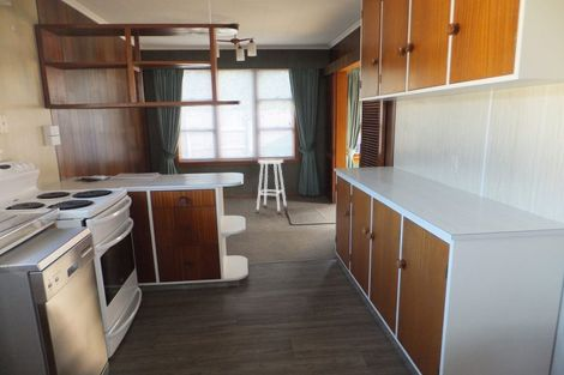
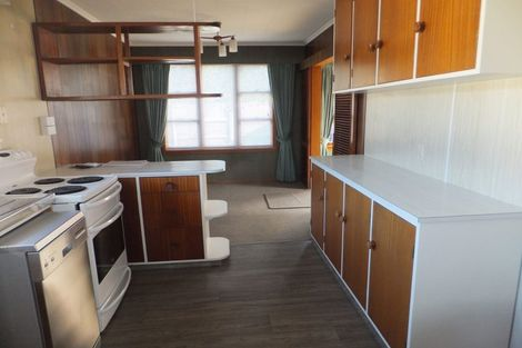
- stool (276, 185)
